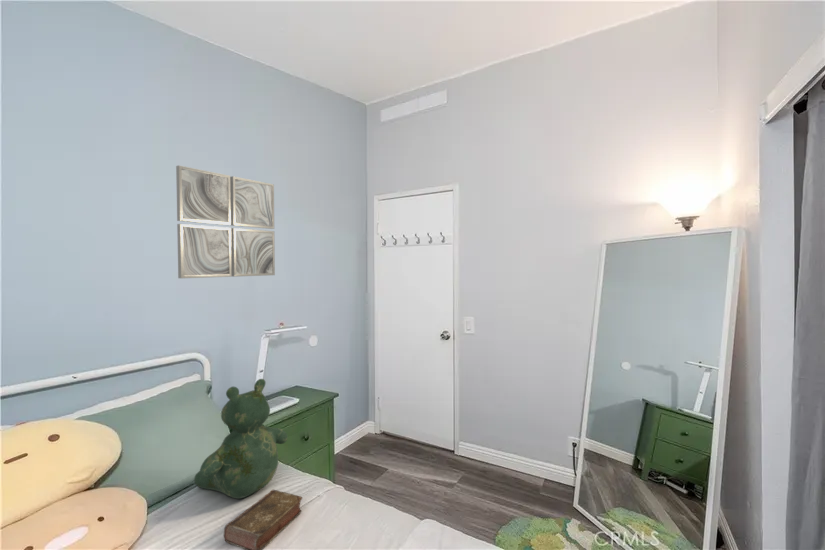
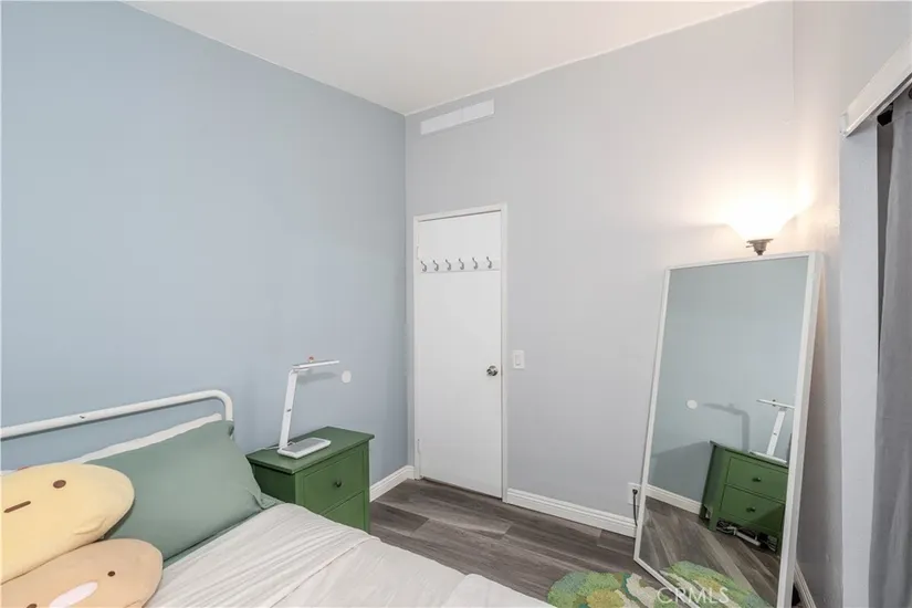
- teddy bear (237, 433)
- book (265, 517)
- wall art (231, 225)
